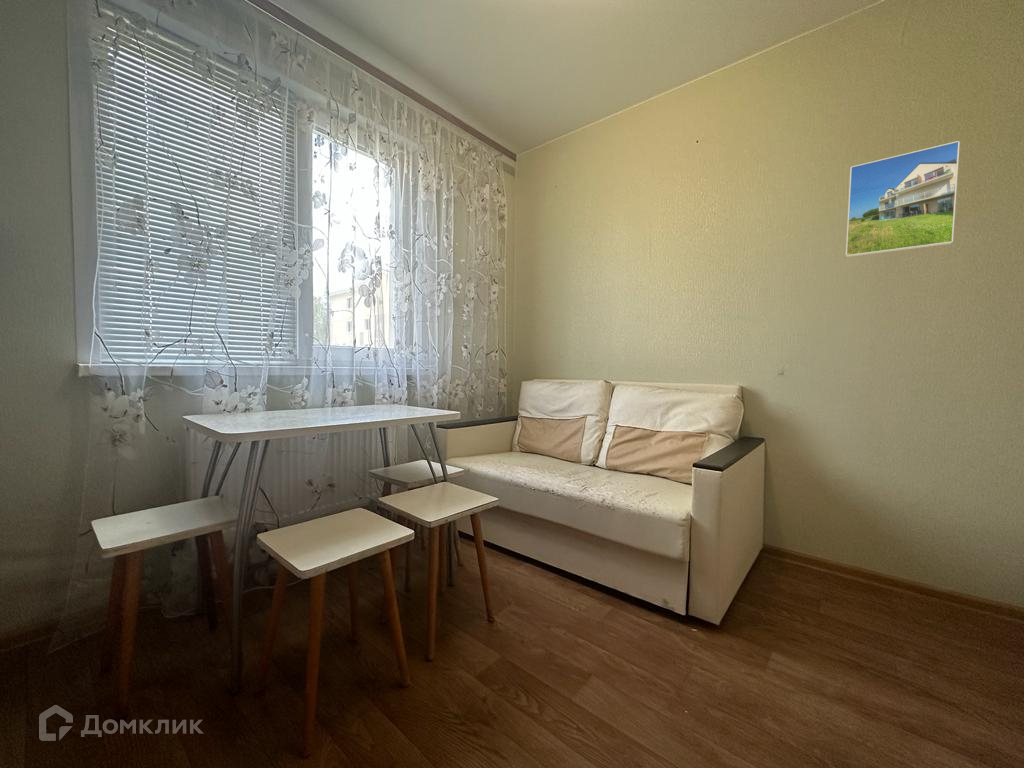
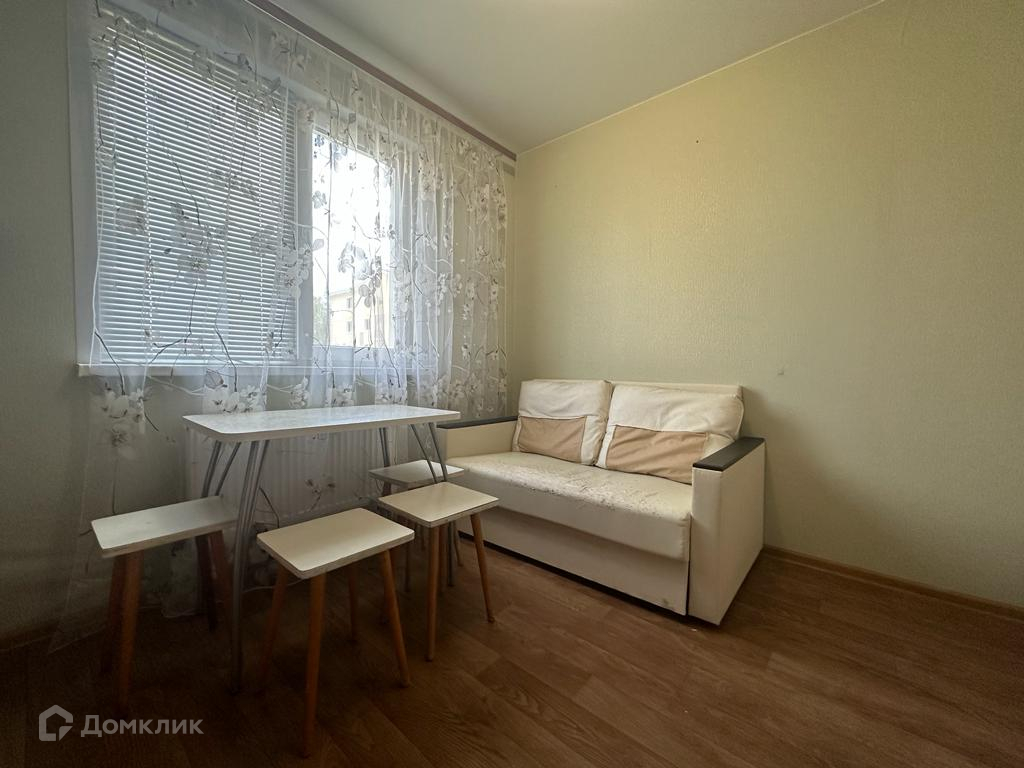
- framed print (898, 203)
